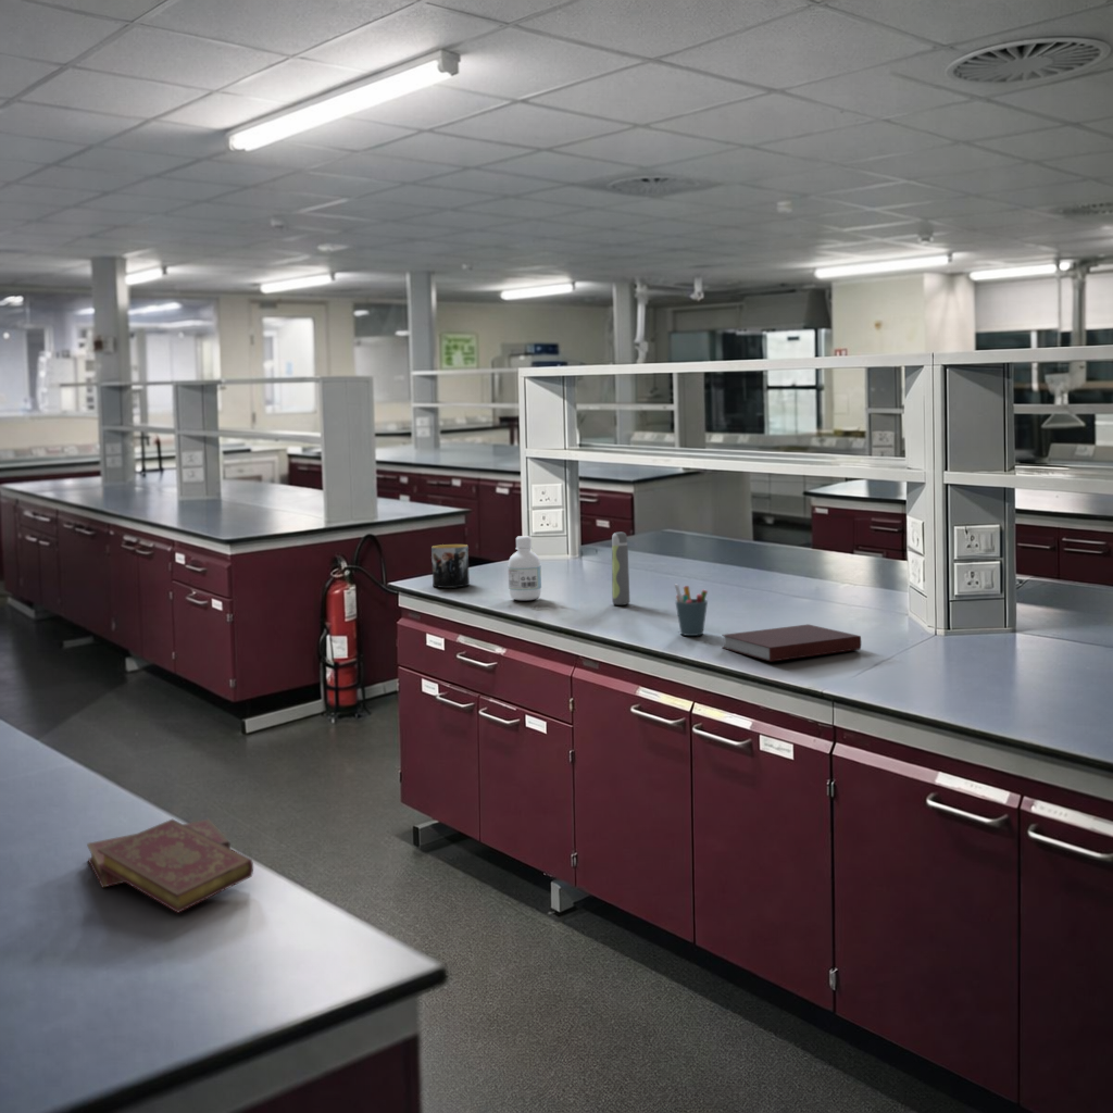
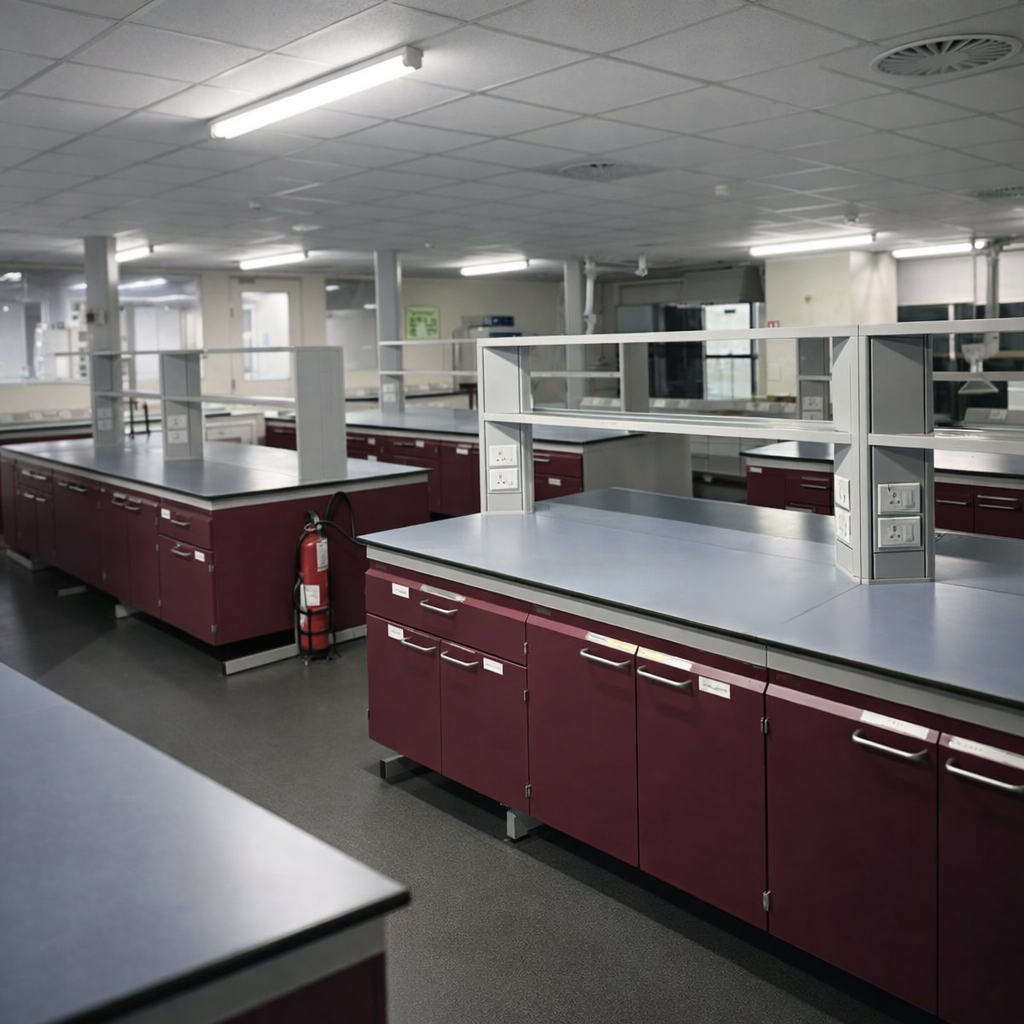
- spray bottle (620, 567)
- mug (451, 565)
- bottle (524, 567)
- book (171, 855)
- pen holder (691, 608)
- notebook (790, 641)
